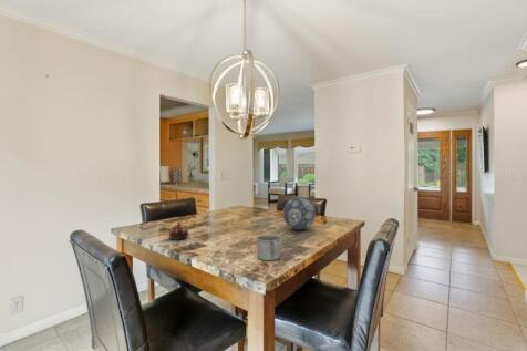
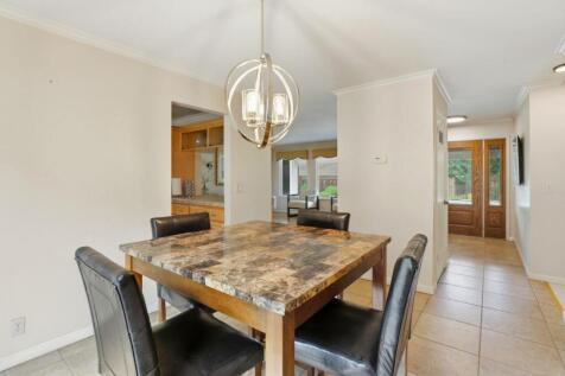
- teapot (178, 230)
- mug (269, 247)
- decorative ball (299, 213)
